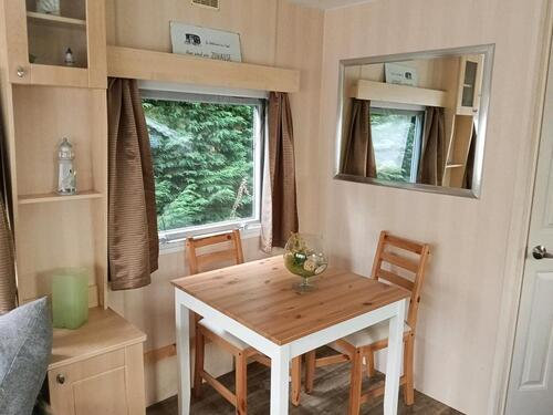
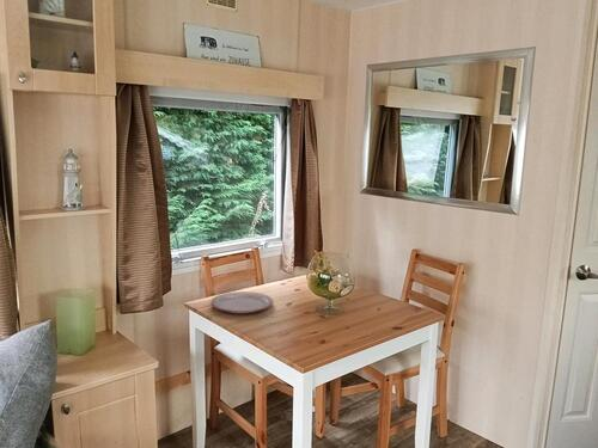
+ plate (242, 302)
